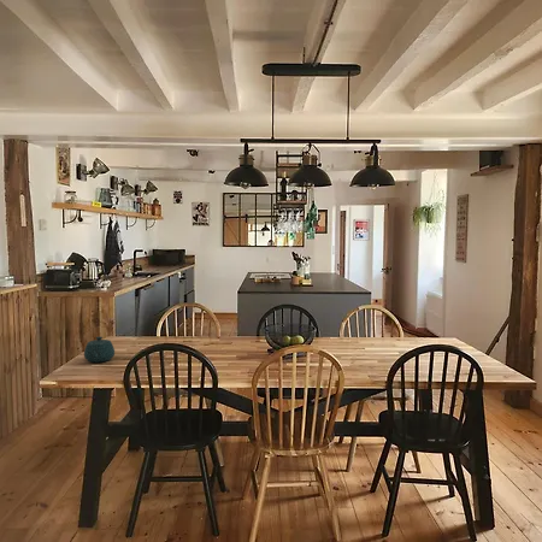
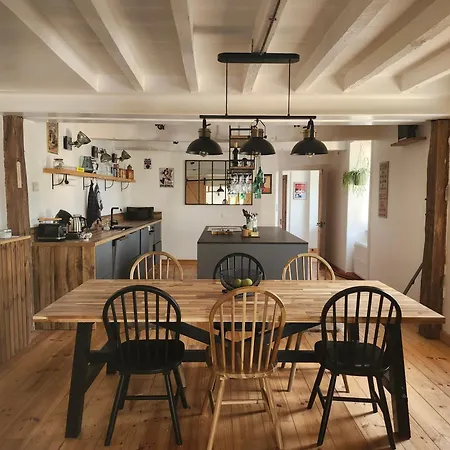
- teapot (99, 348)
